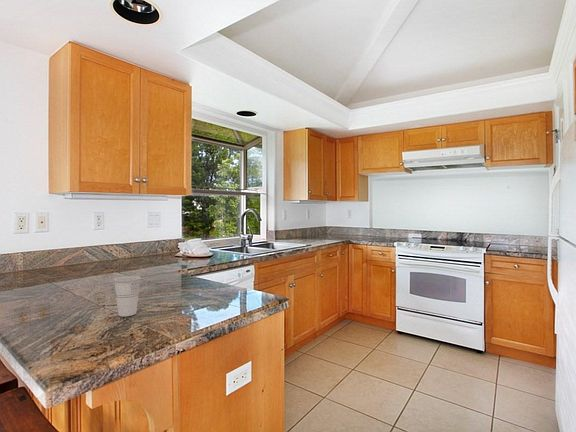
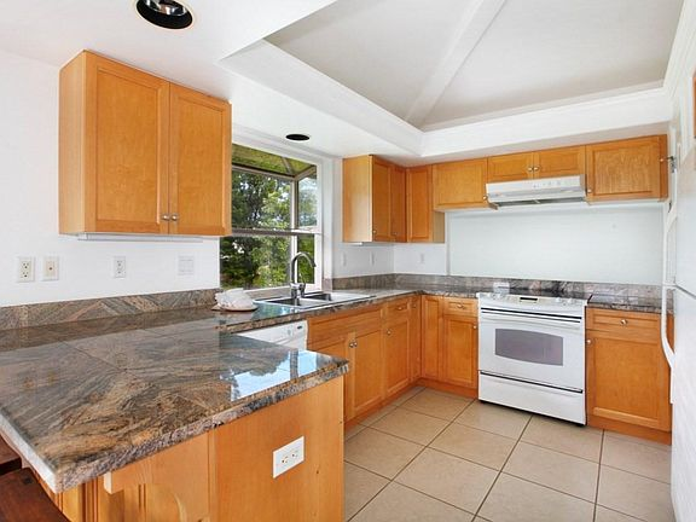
- cup (127, 295)
